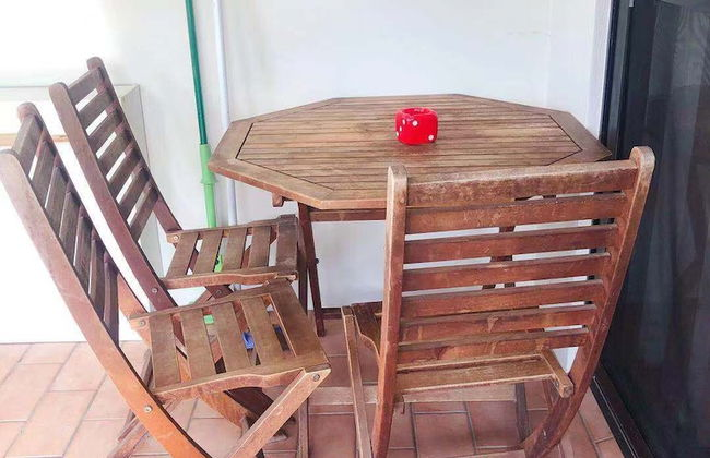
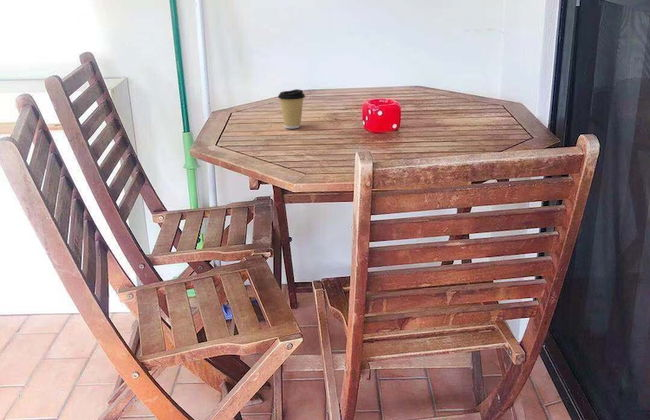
+ coffee cup (291, 109)
